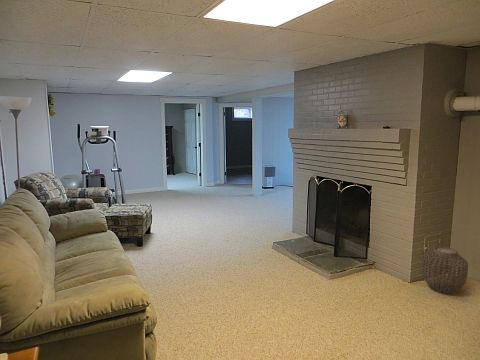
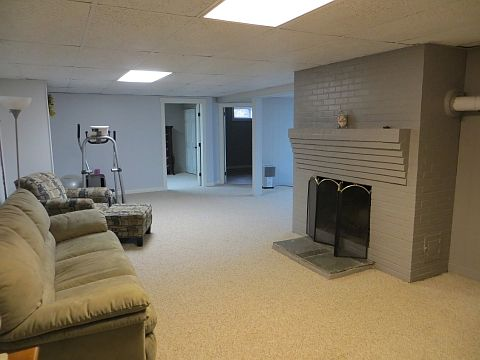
- woven basket (444, 269)
